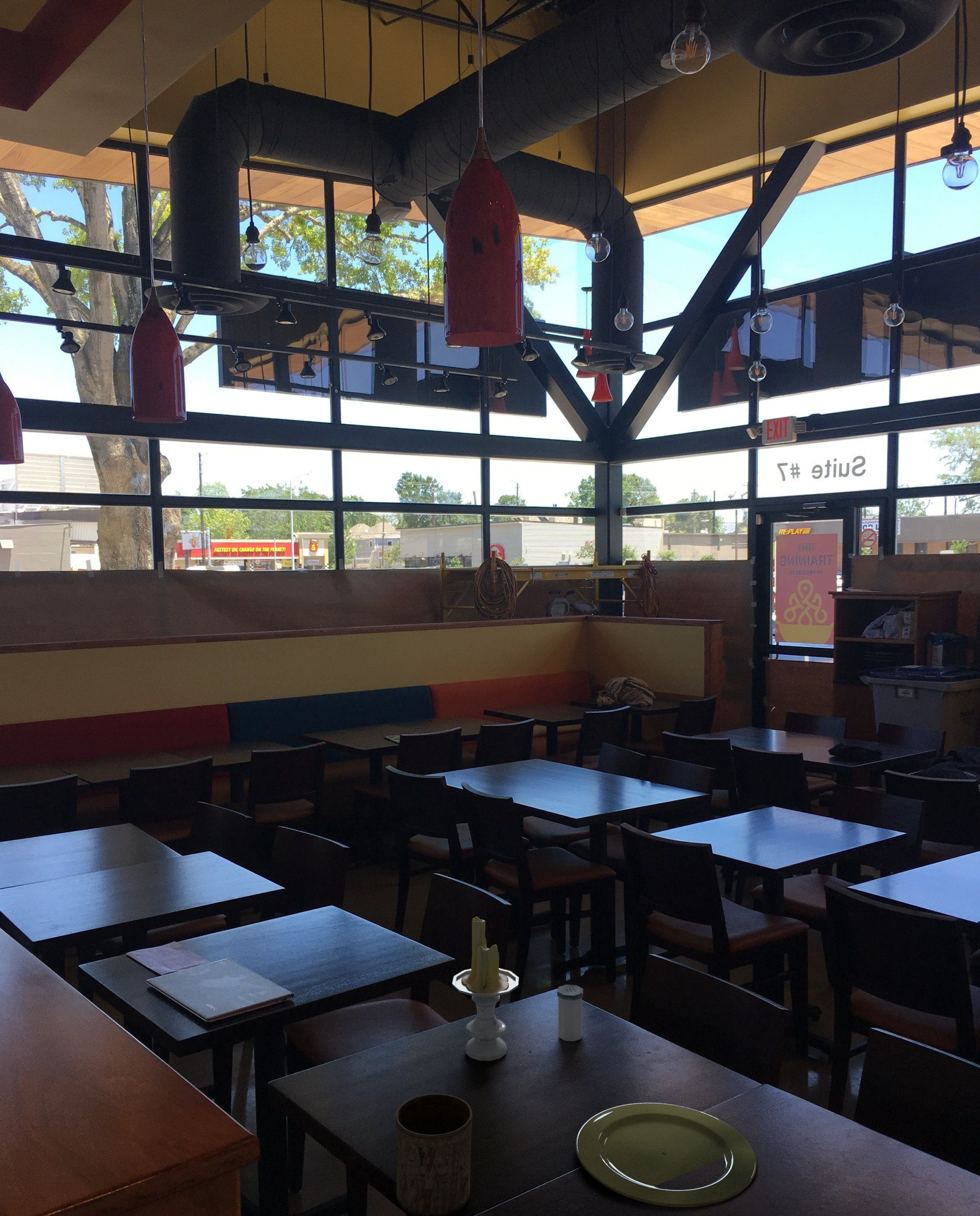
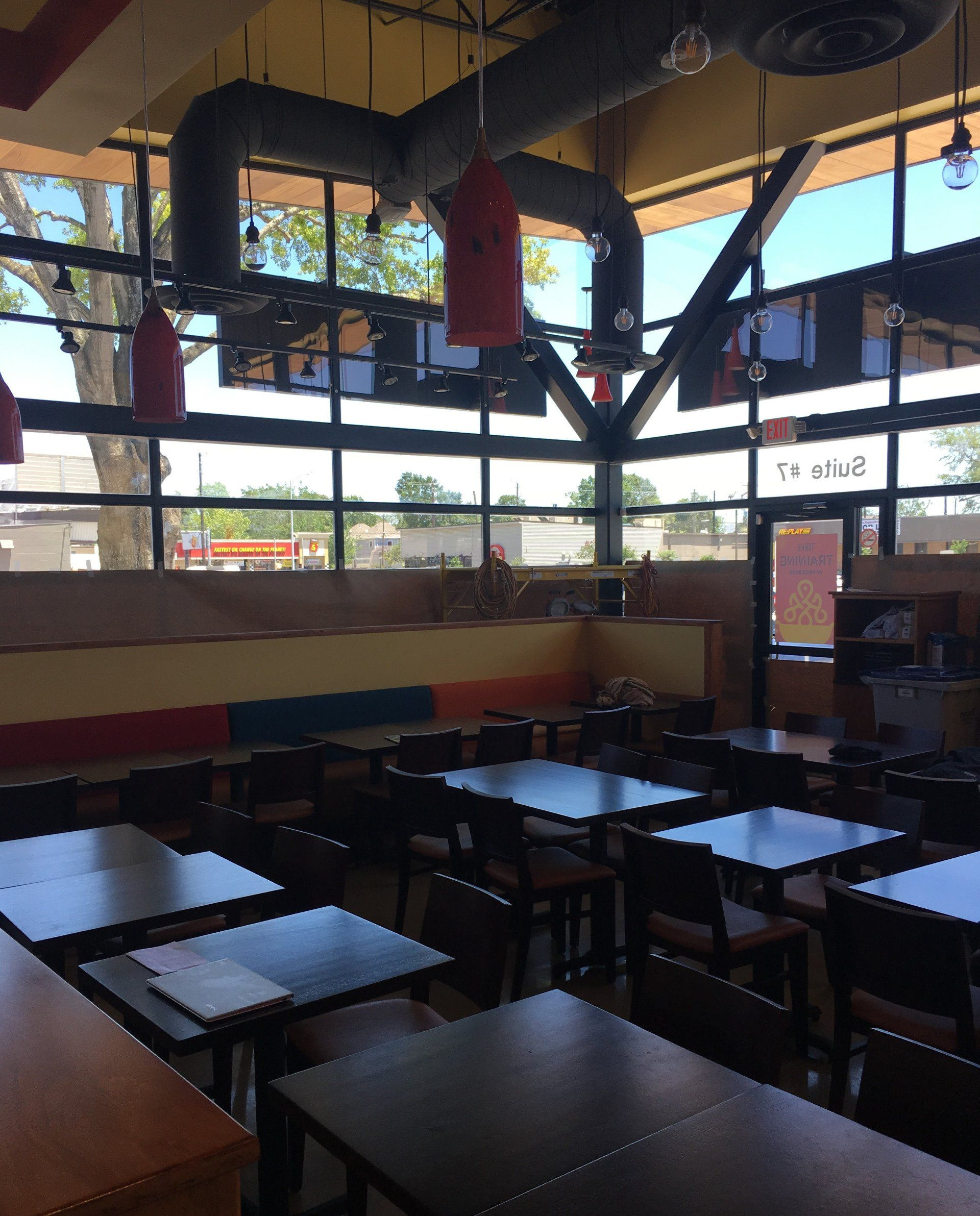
- cup (434, 1155)
- plate (664, 1151)
- candle (485, 985)
- salt shaker (570, 1012)
